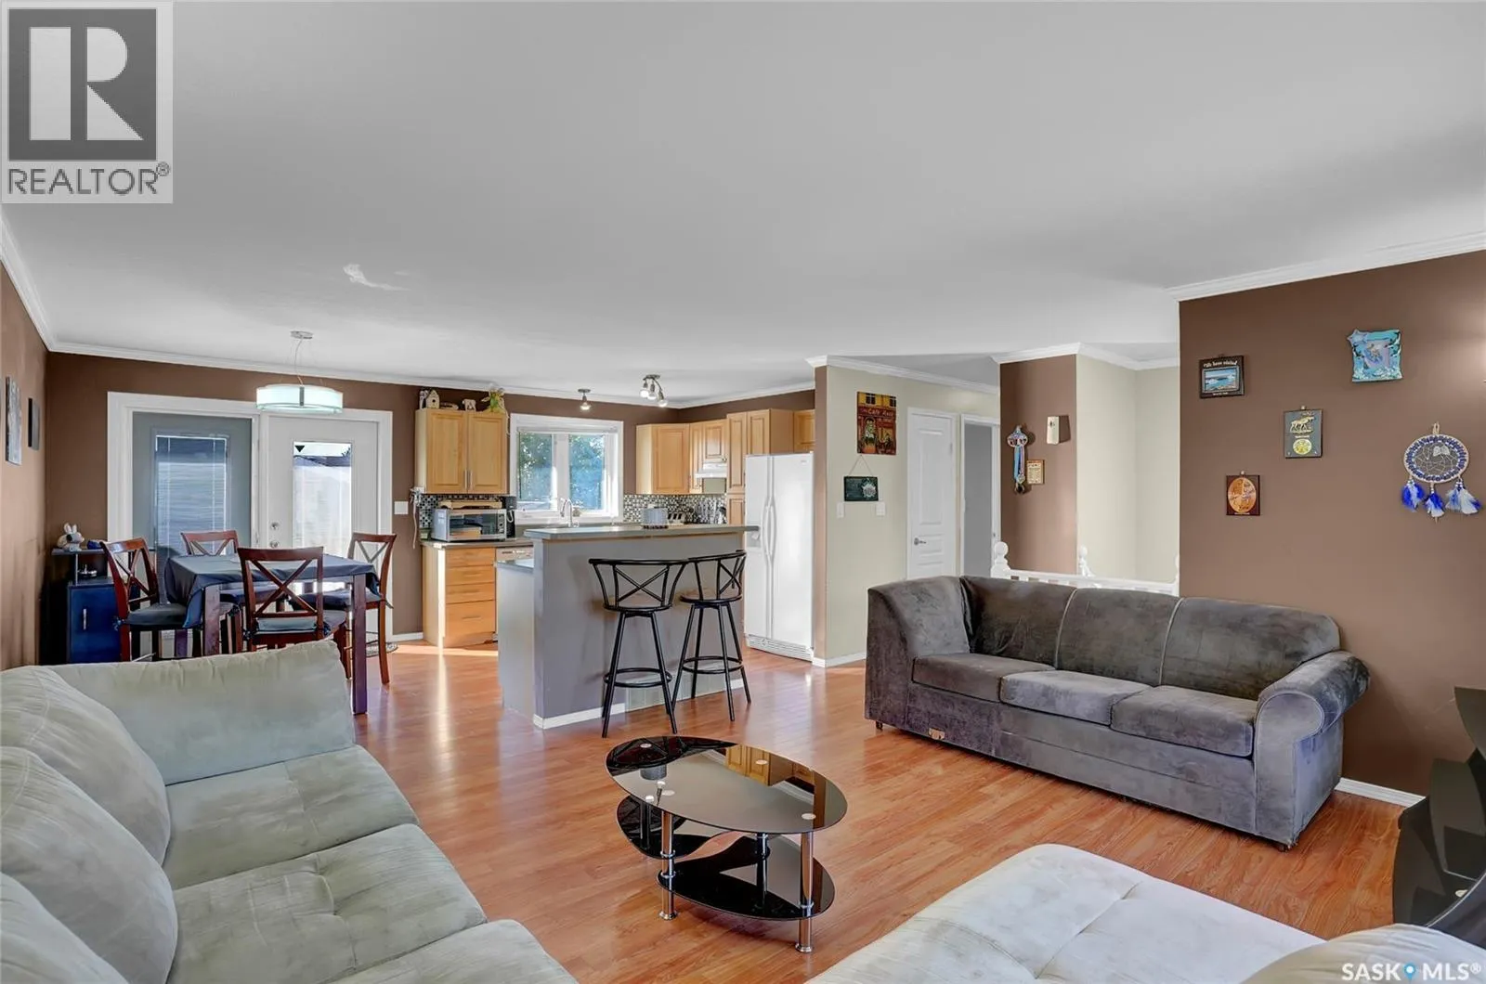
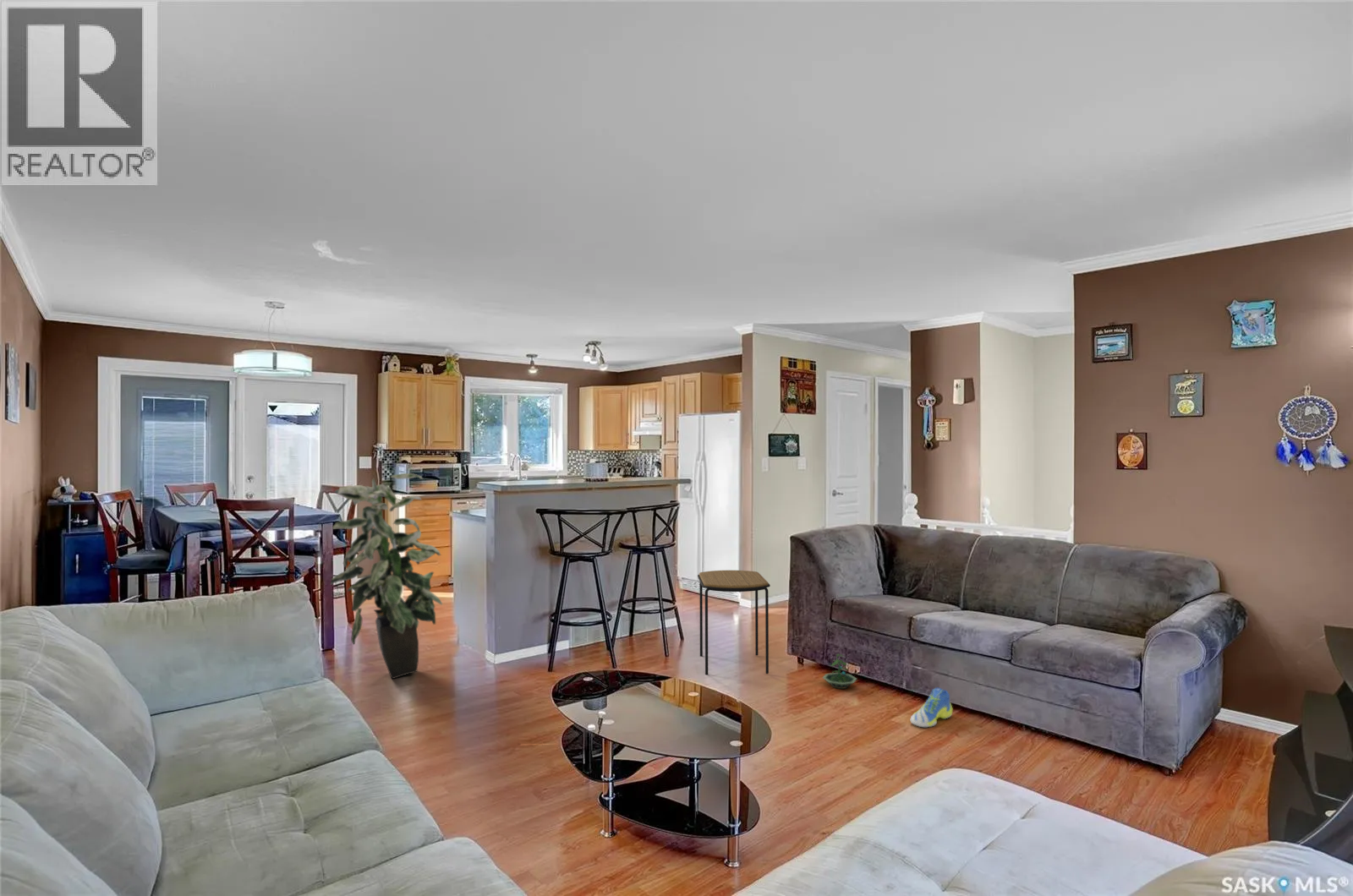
+ terrarium (840, 660)
+ indoor plant (392, 575)
+ sneaker (930, 705)
+ side table (755, 620)
